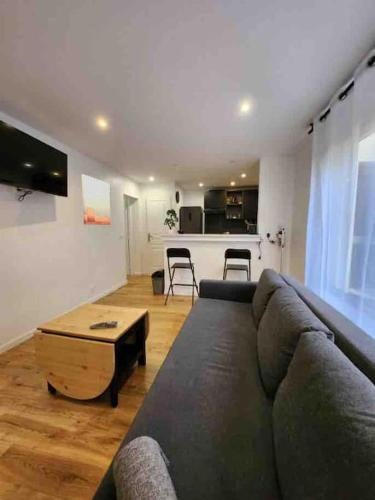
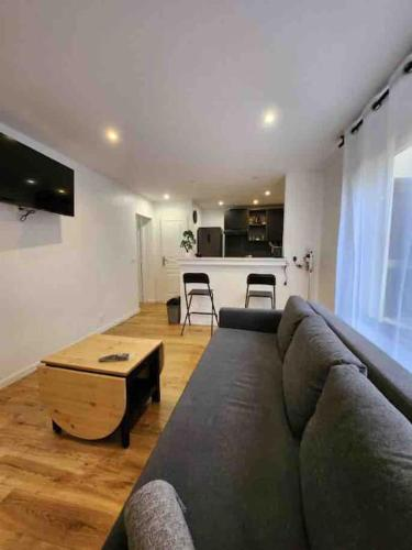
- wall art (97, 202)
